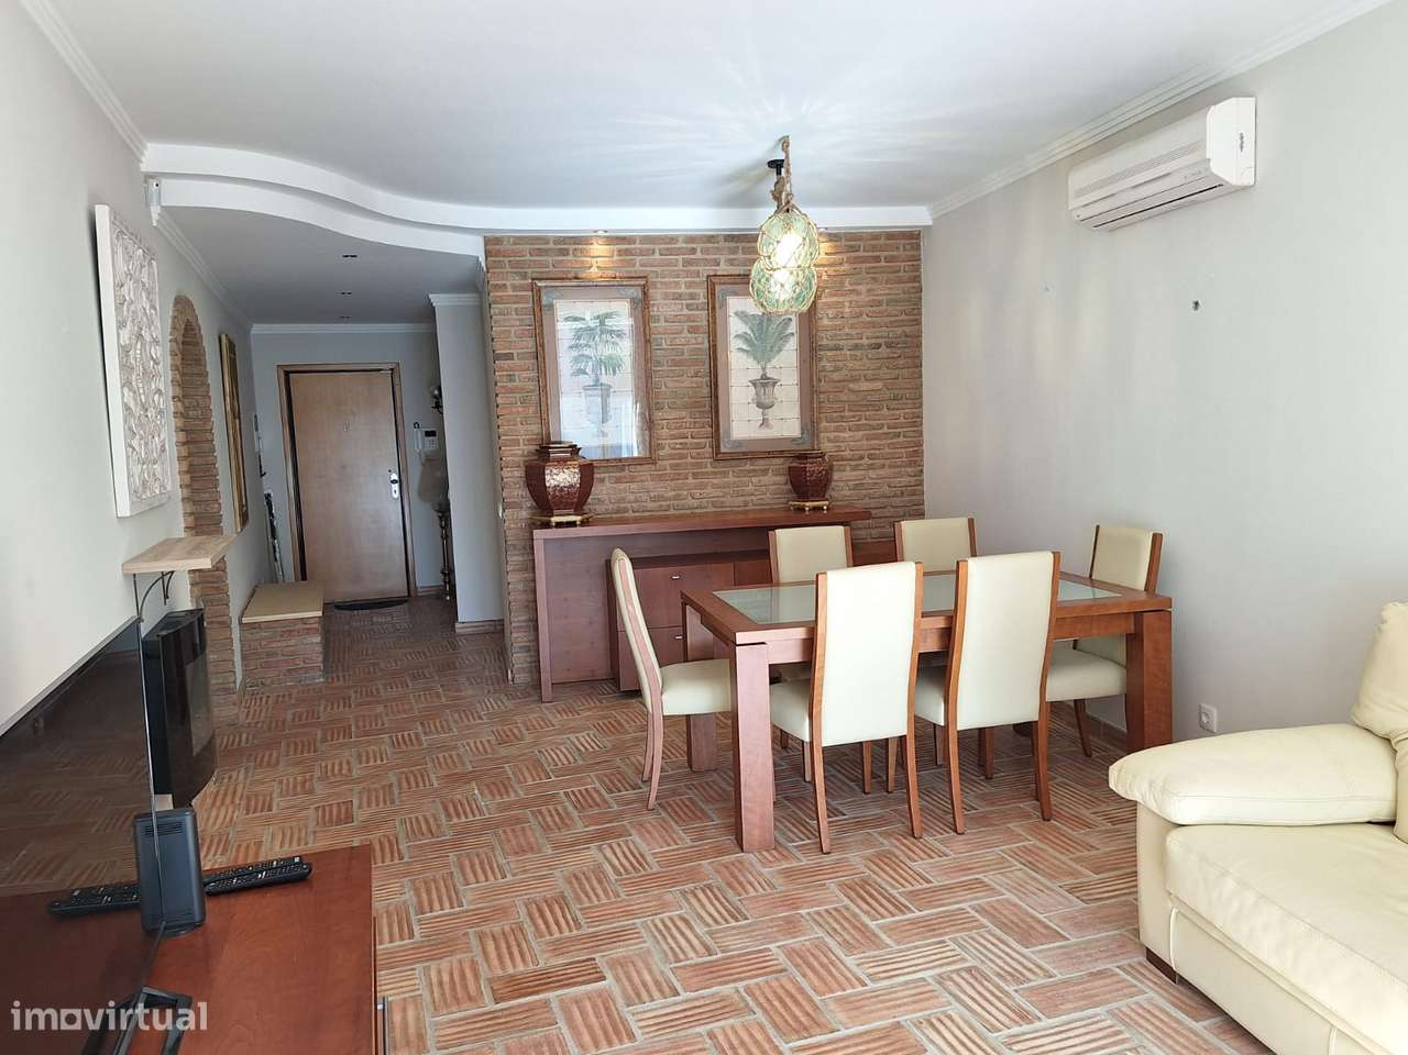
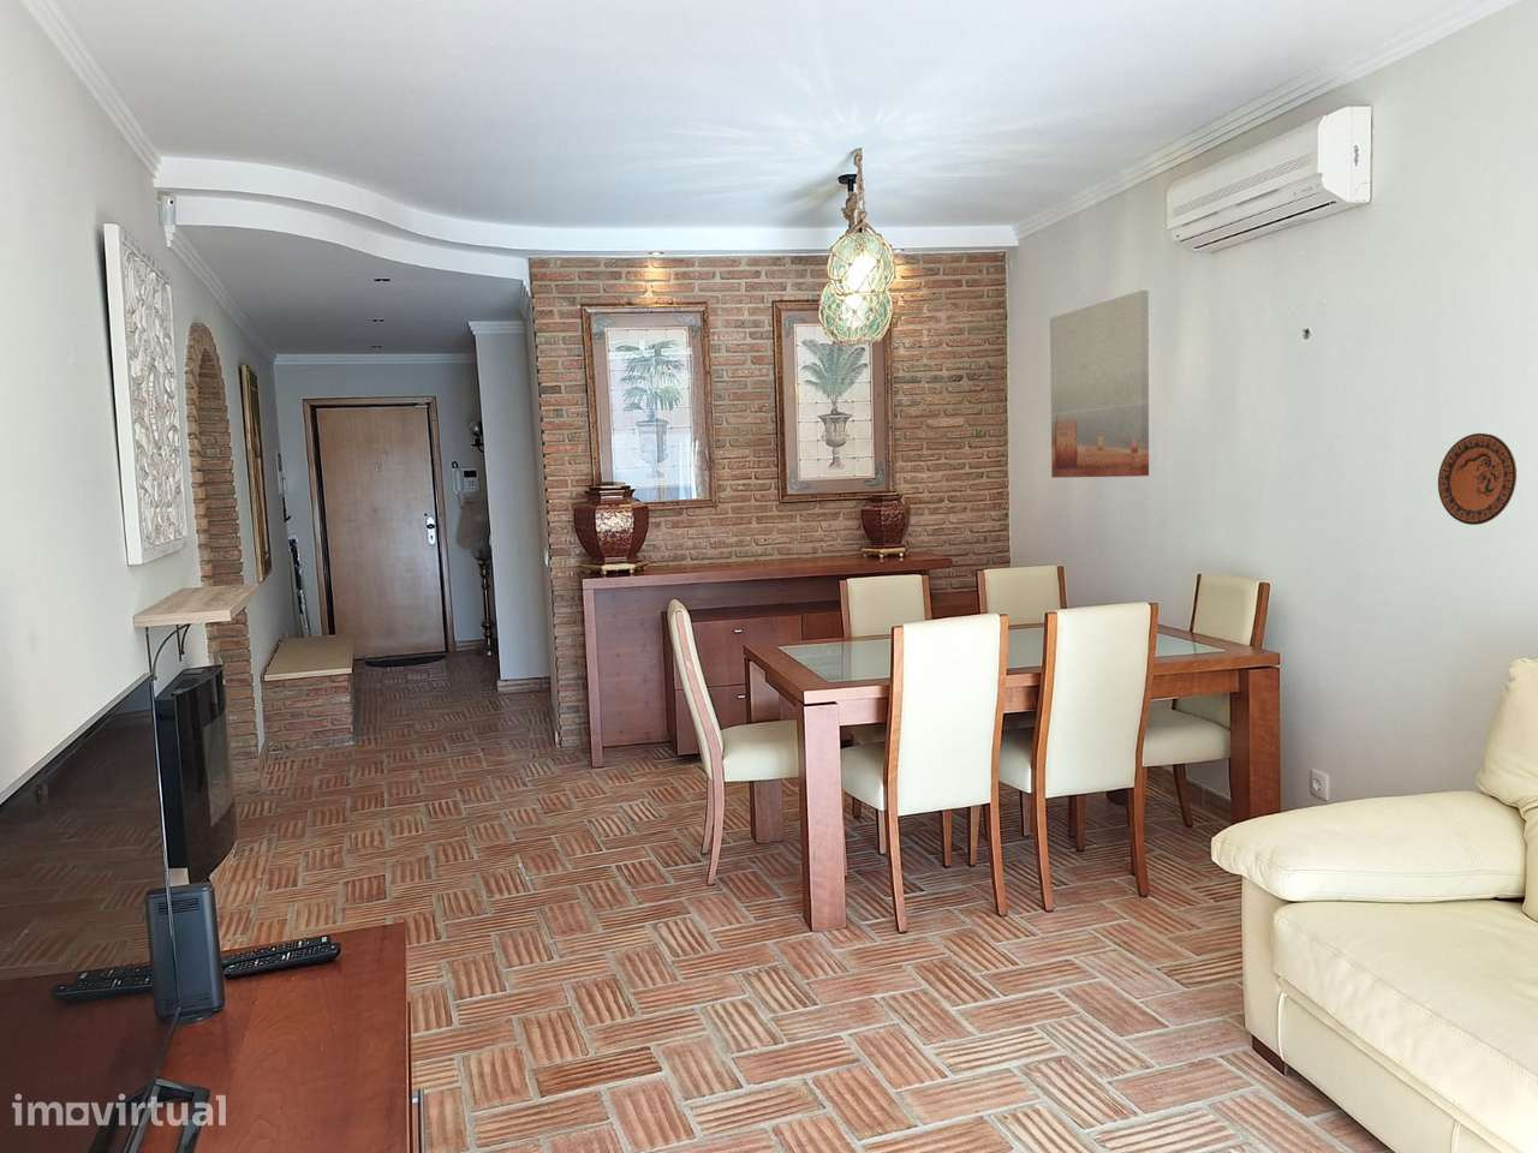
+ wall art (1096, 391)
+ decorative plate (1476, 478)
